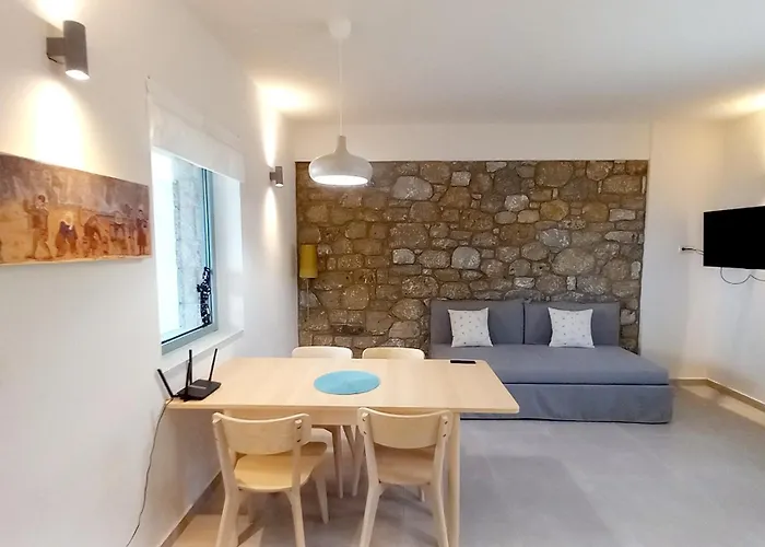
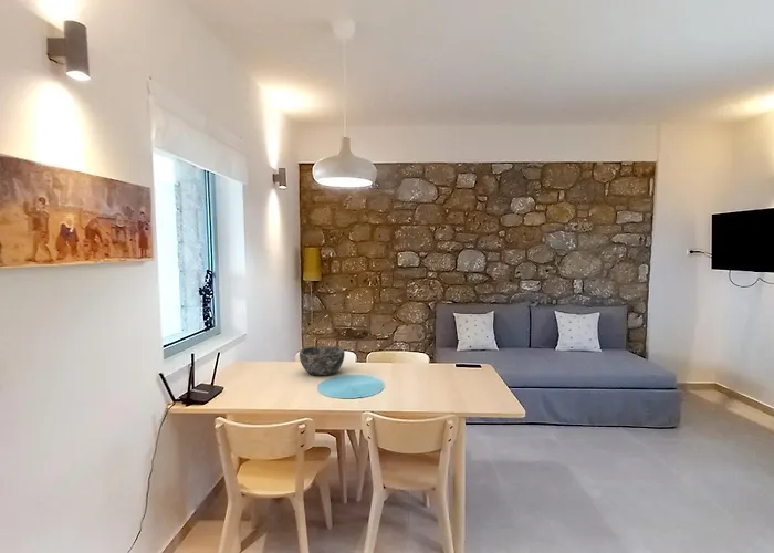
+ bowl (322, 361)
